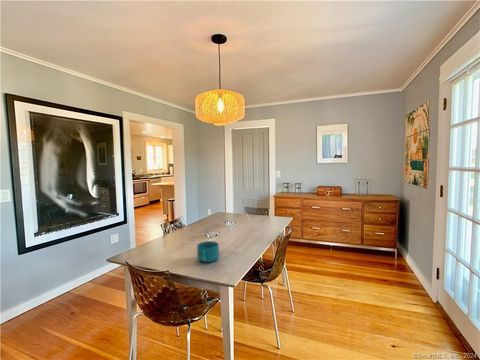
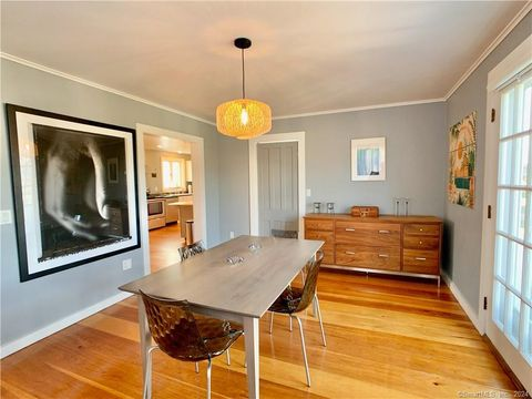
- cup (207, 253)
